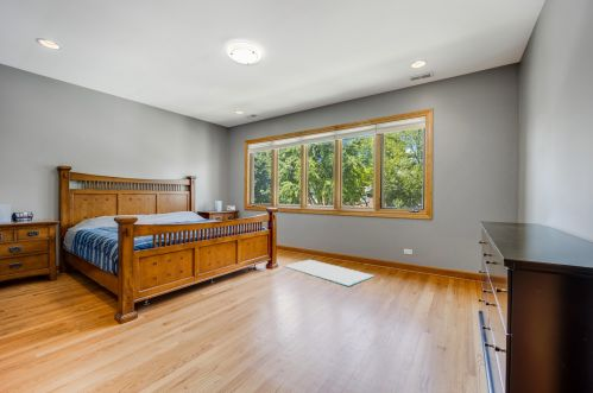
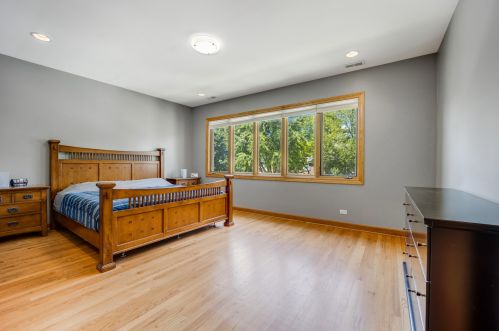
- rug (326, 270)
